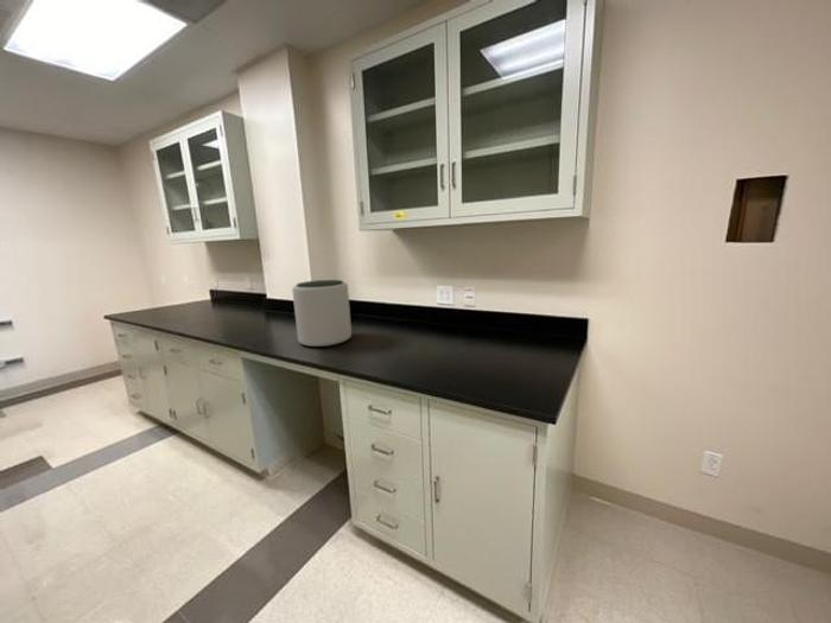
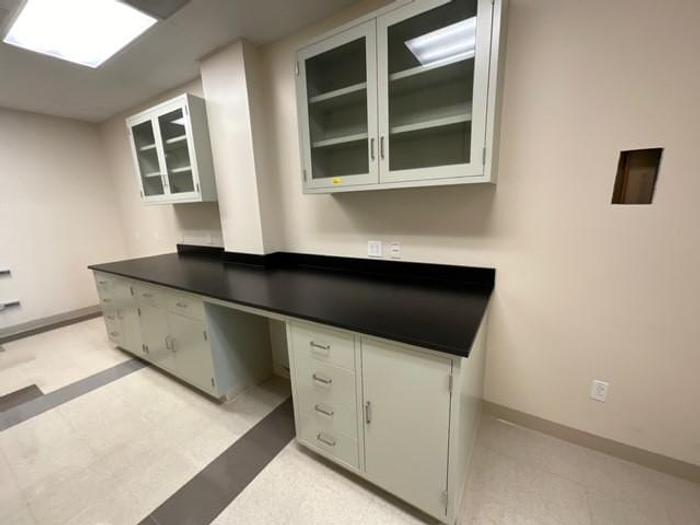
- plant pot (323, 311)
